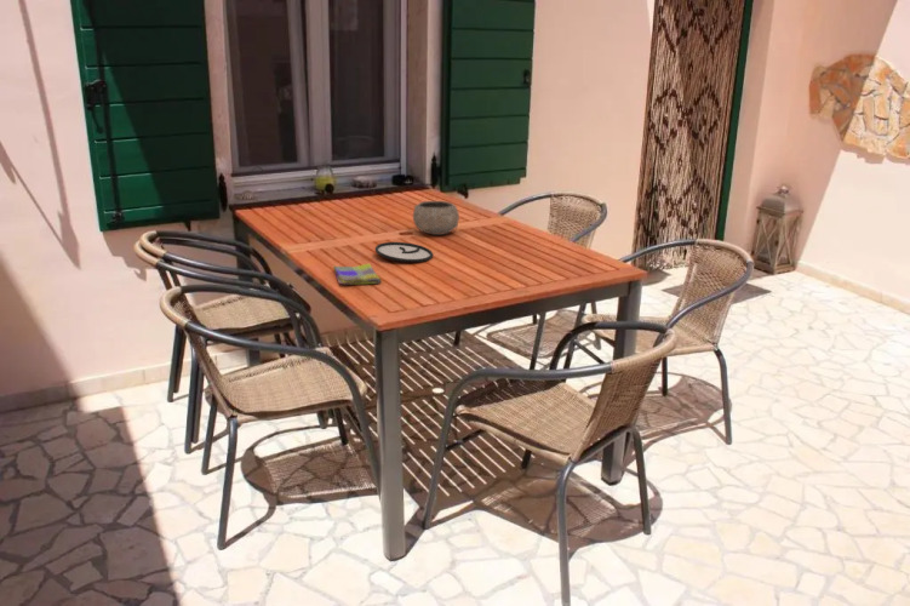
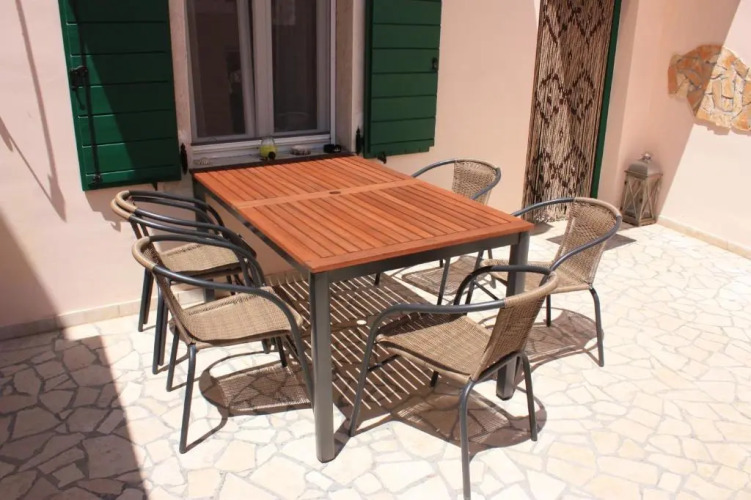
- bowl (435, 218)
- plate (404, 251)
- dish towel (356, 274)
